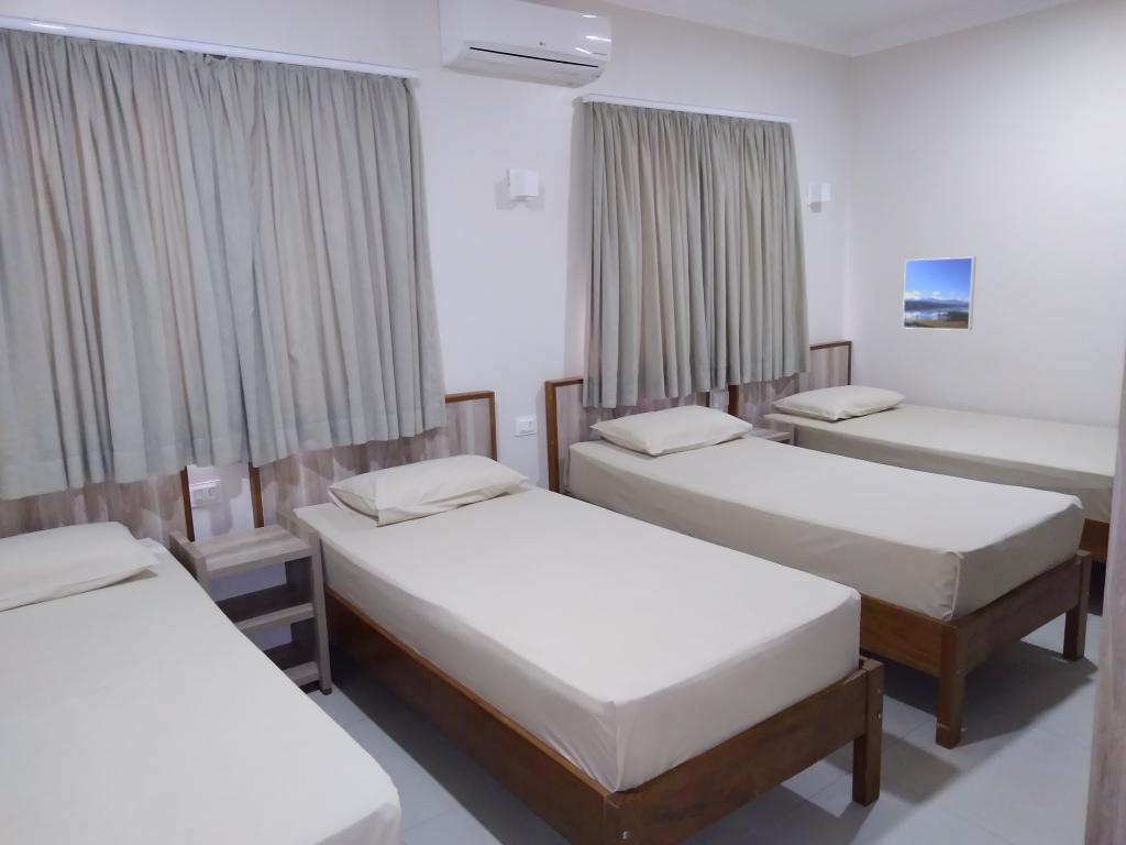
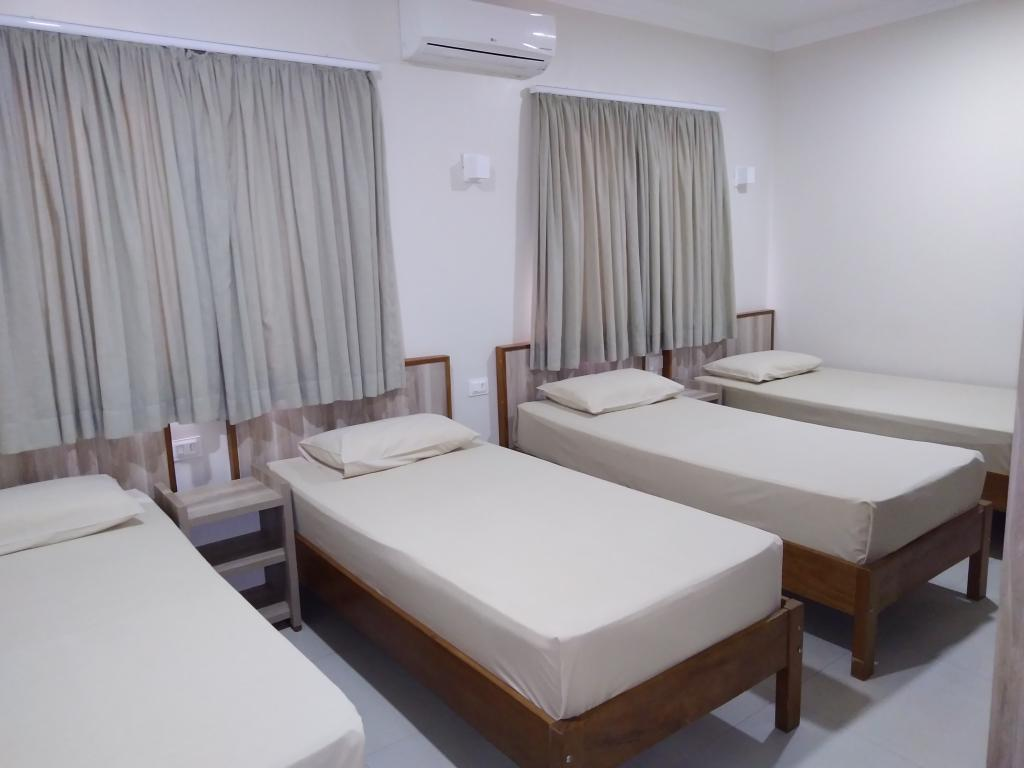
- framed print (937, 294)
